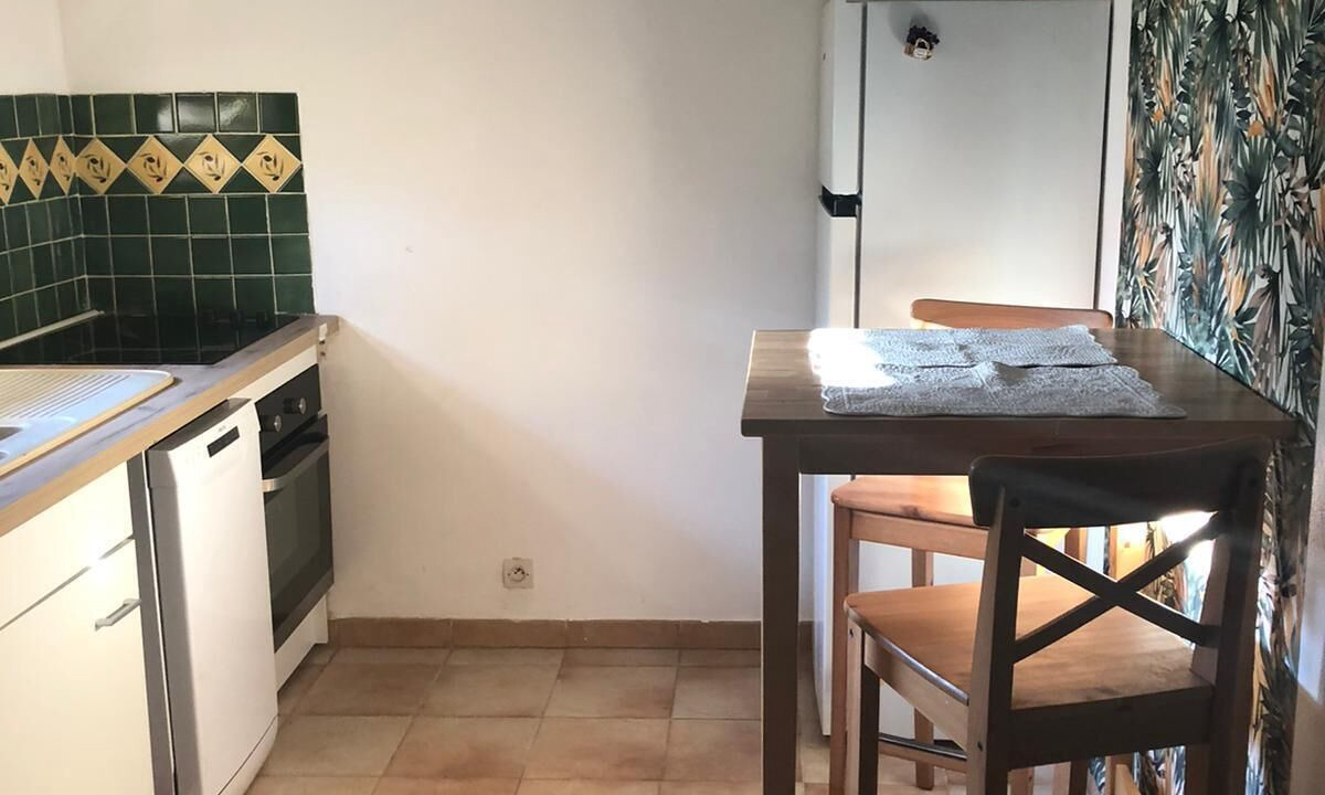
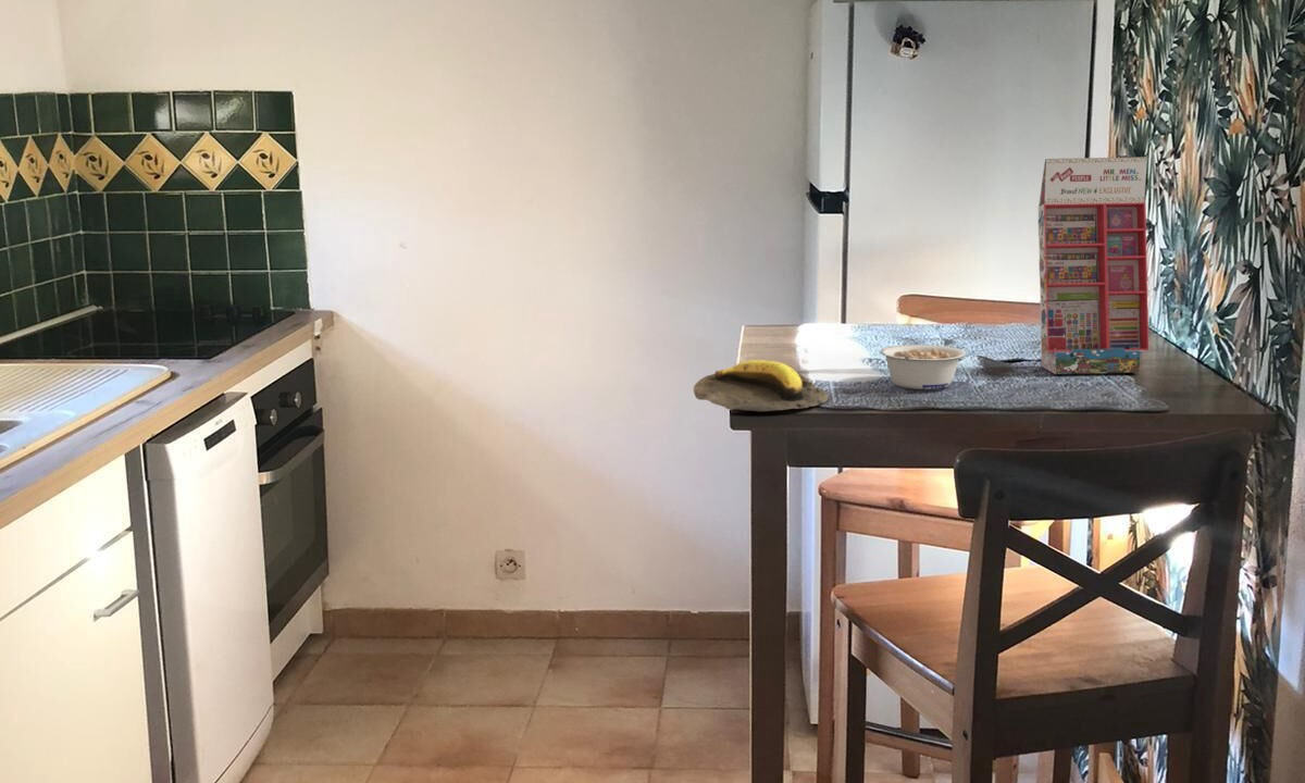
+ gift box (1093, 264)
+ banana (760, 381)
+ legume (922, 364)
